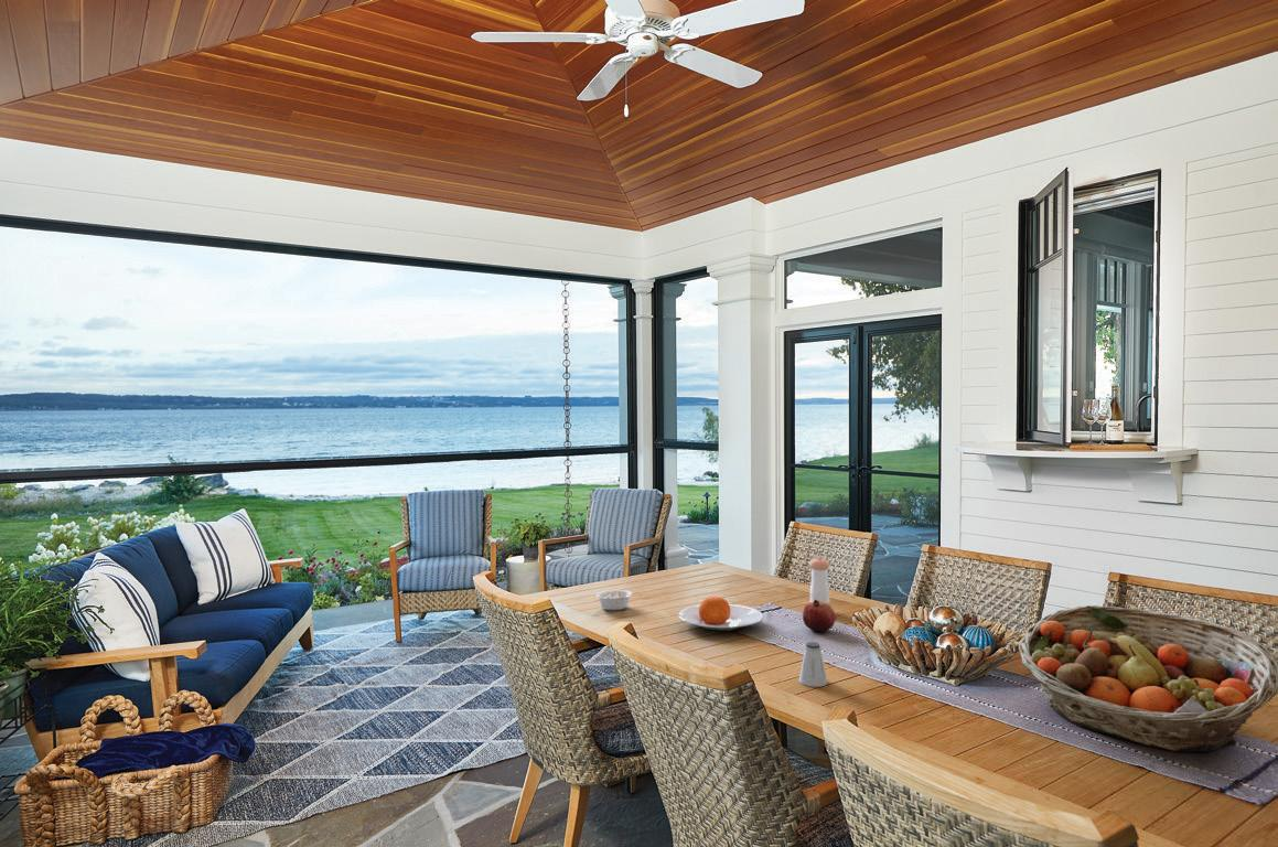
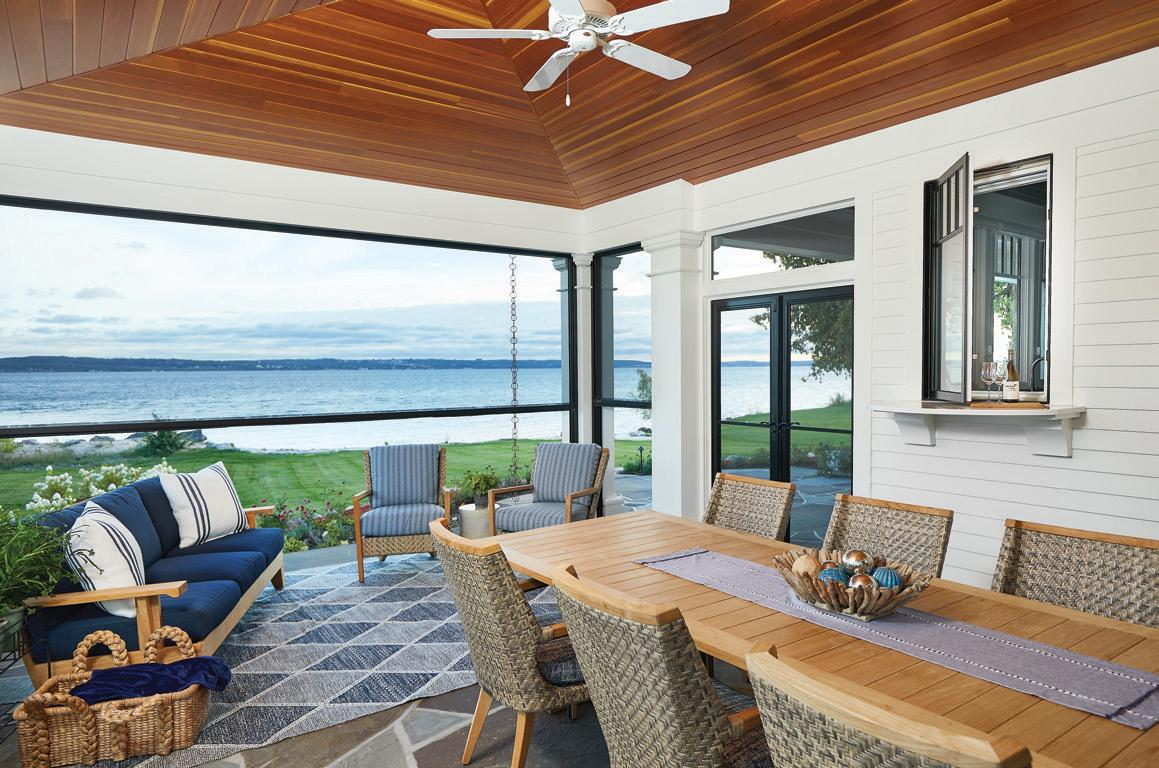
- legume (615, 599)
- fruit basket (1138, 672)
- saltshaker (813, 662)
- fruit (818, 614)
- plate (720, 611)
- pepper shaker (819, 583)
